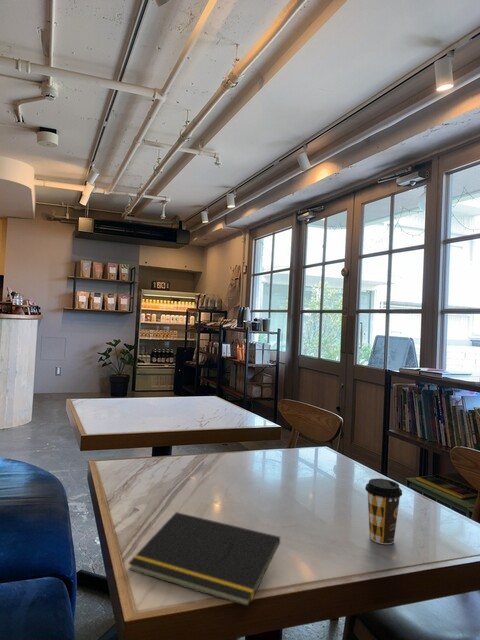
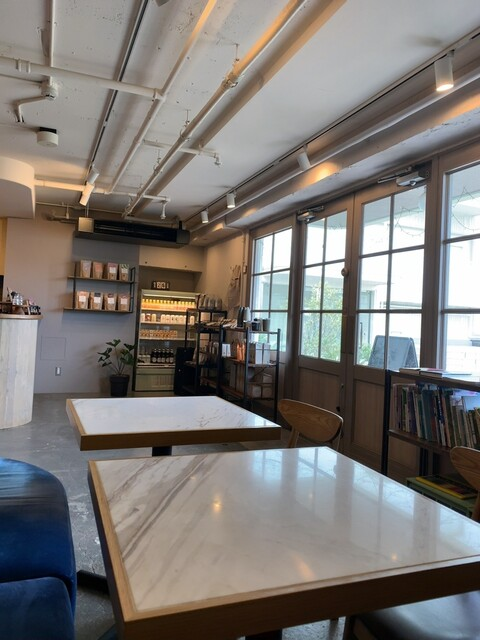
- coffee cup (382, 510)
- notepad (207, 552)
